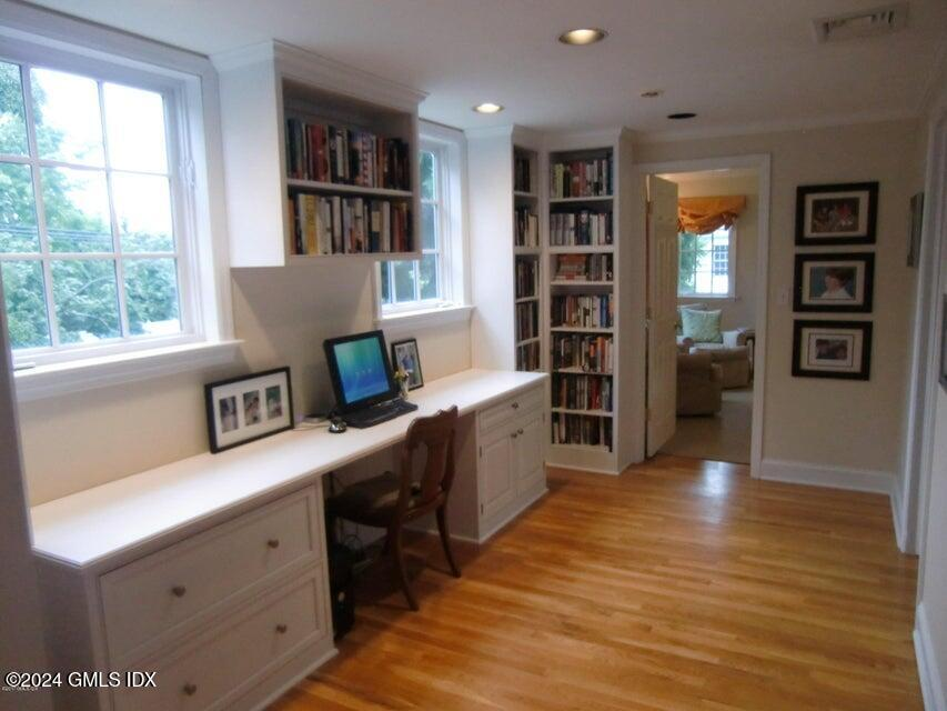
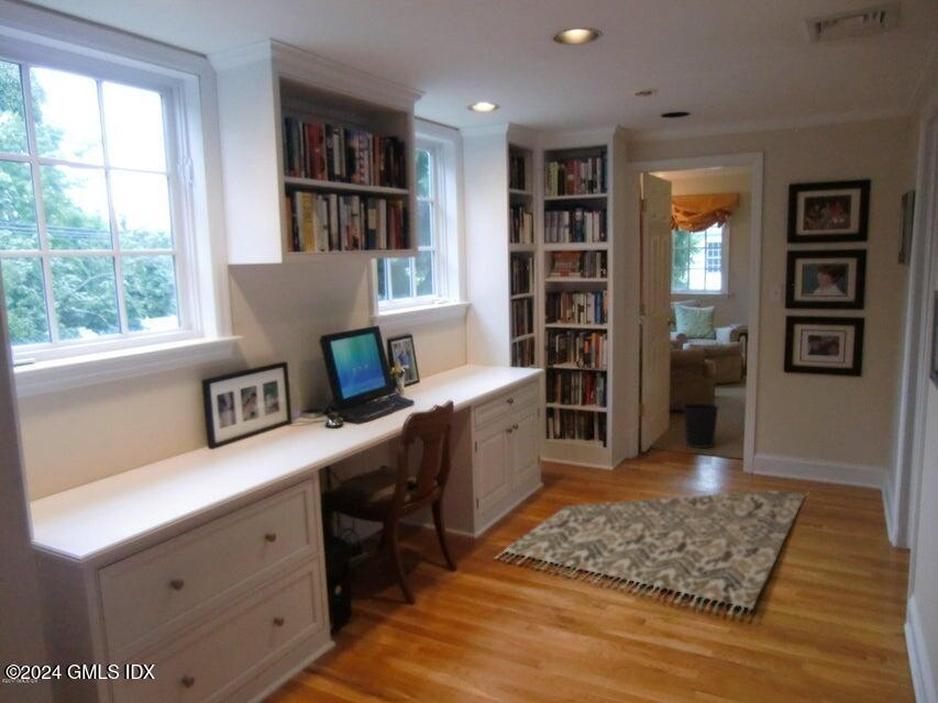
+ wastebasket (699, 425)
+ rug (669, 521)
